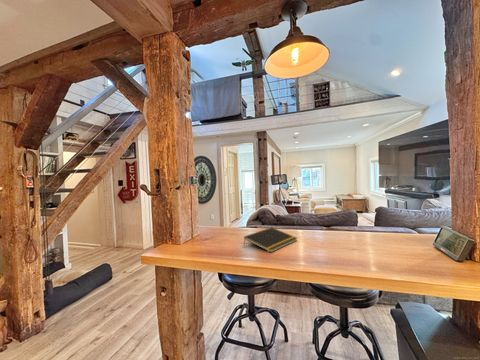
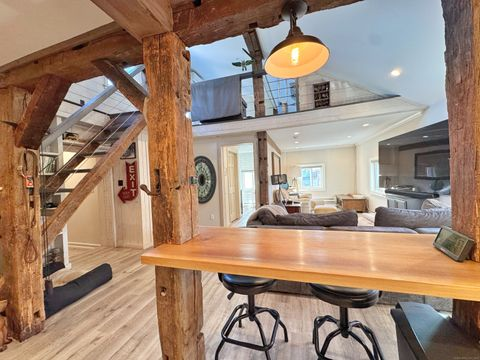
- notepad (271, 238)
